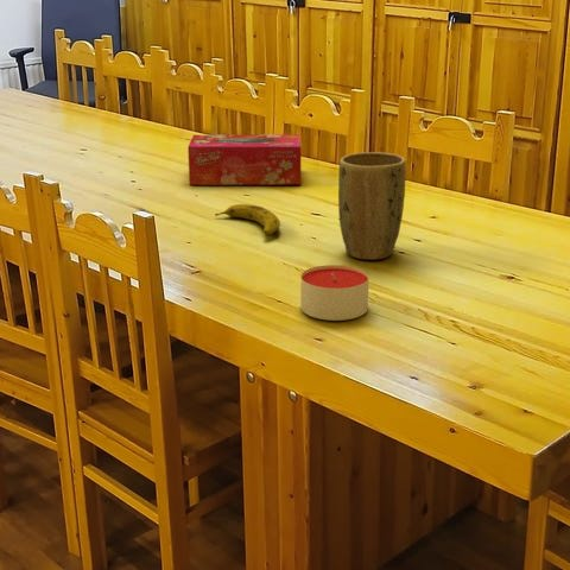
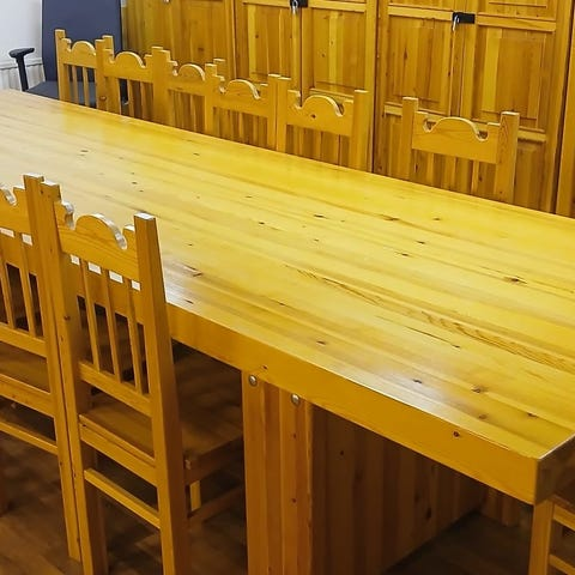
- candle (334, 291)
- tissue box (246, 159)
- fruit (252, 218)
- plant pot (370, 207)
